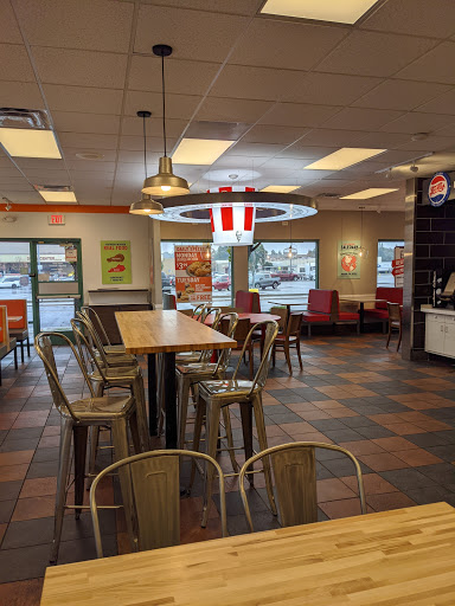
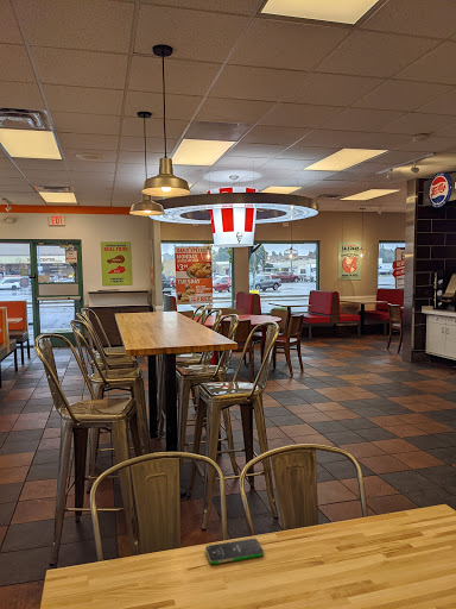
+ smartphone (234, 551)
